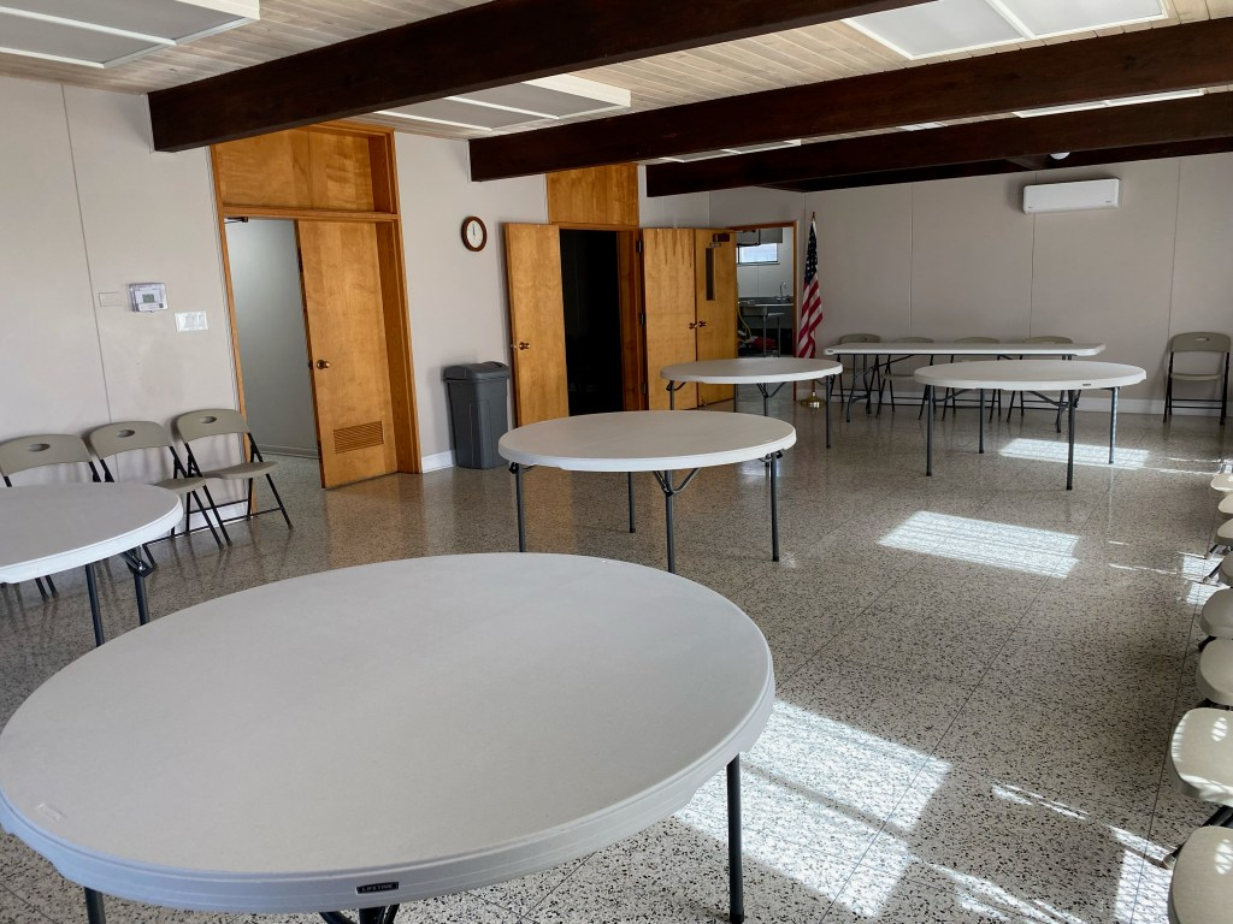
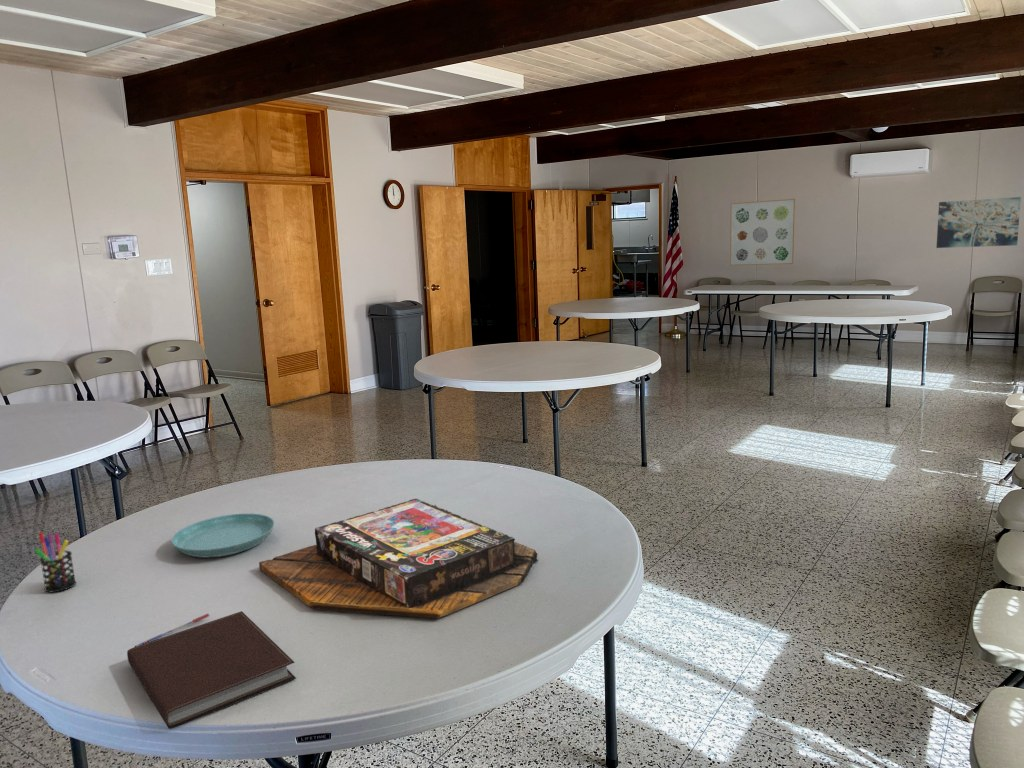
+ pen (173, 629)
+ saucer (224, 536)
+ notebook (209, 663)
+ wall art (761, 233)
+ pen holder (52, 561)
+ wall art (977, 223)
+ board game (408, 542)
